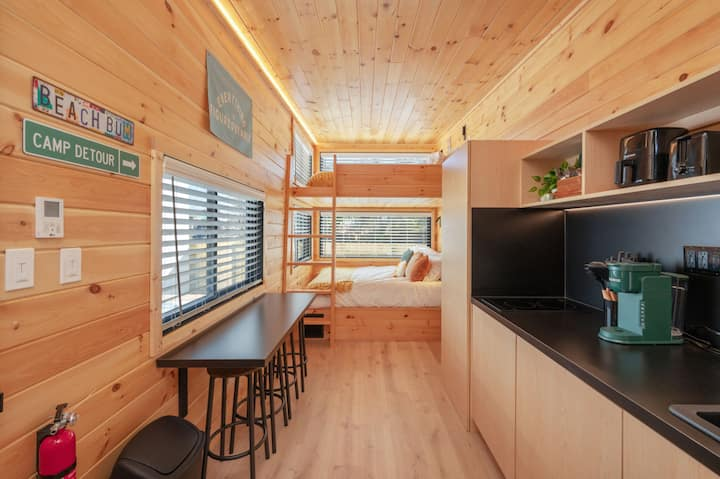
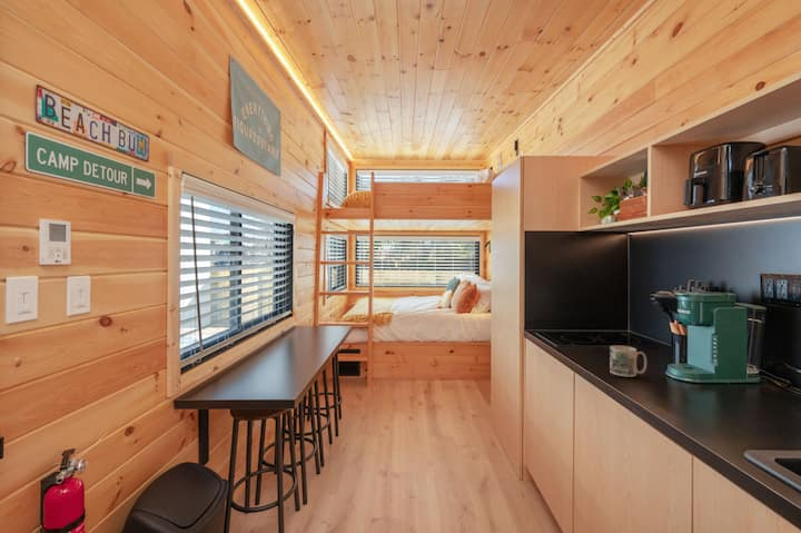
+ mug (627, 361)
